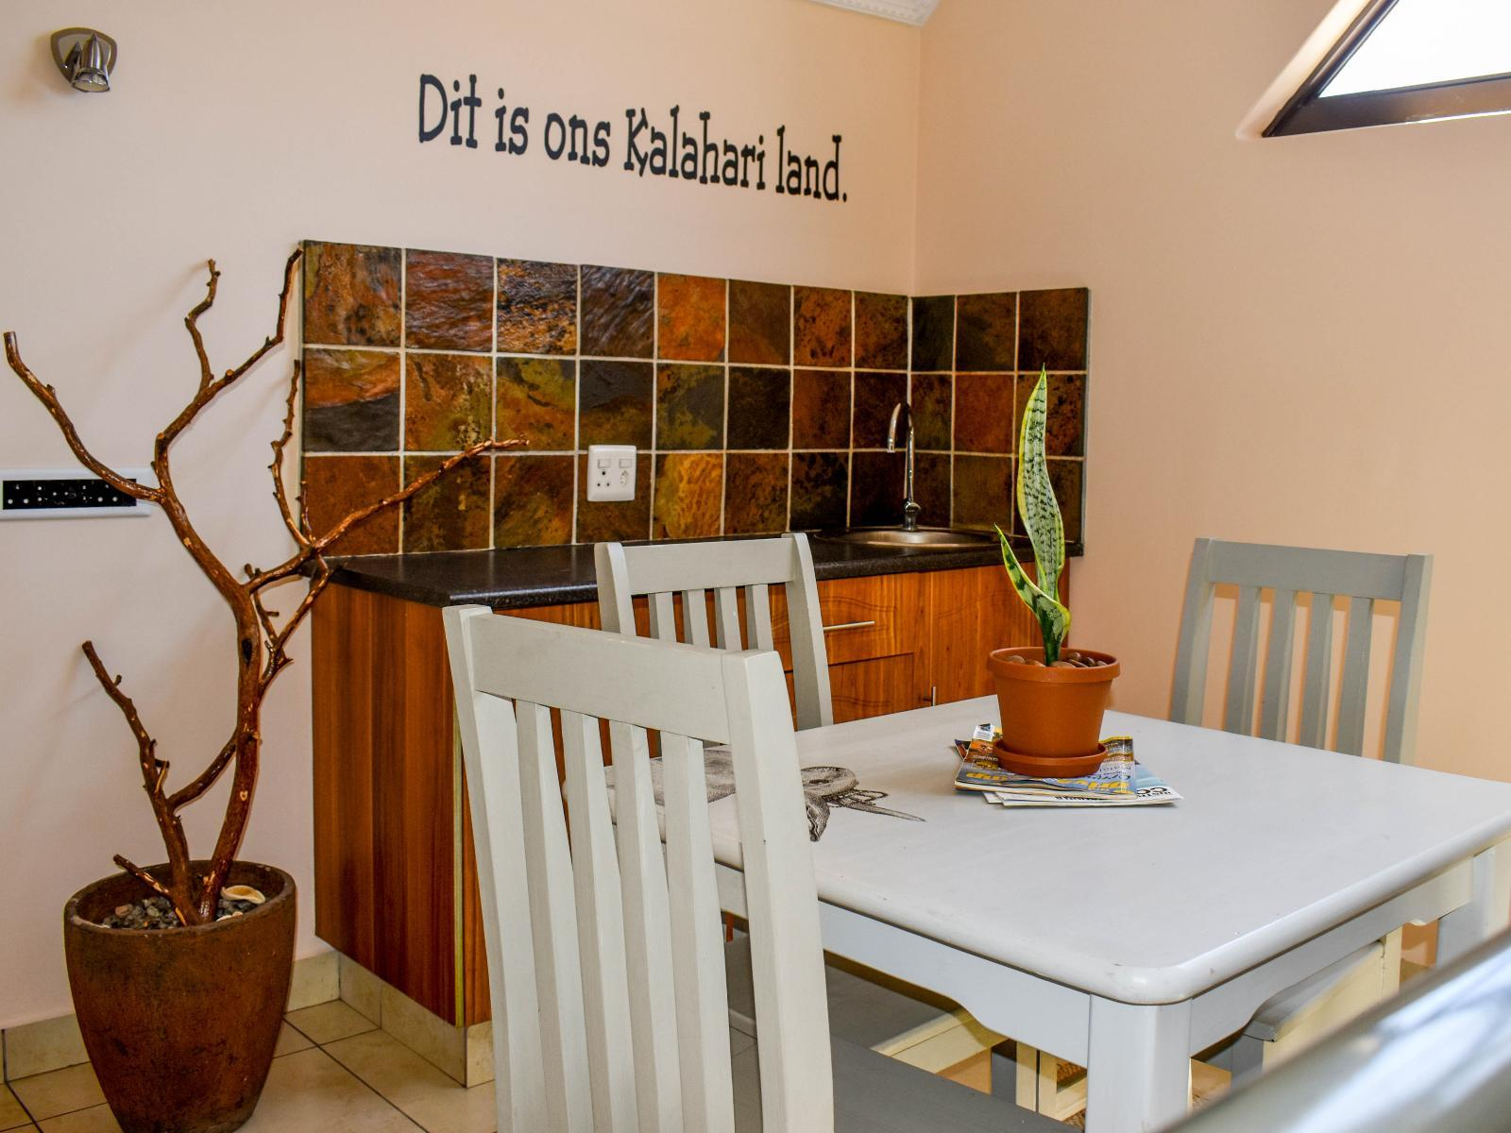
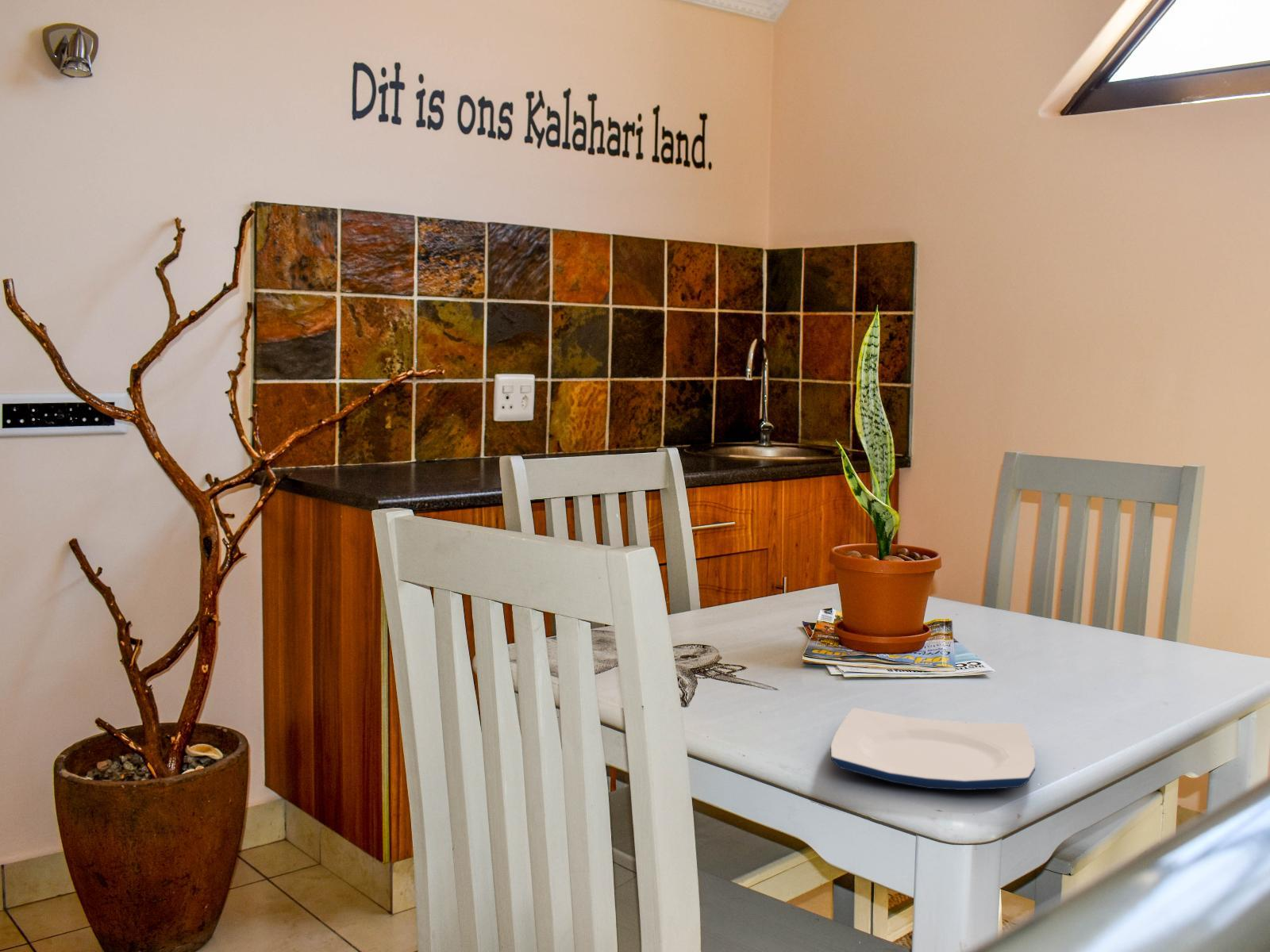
+ plate (932, 752)
